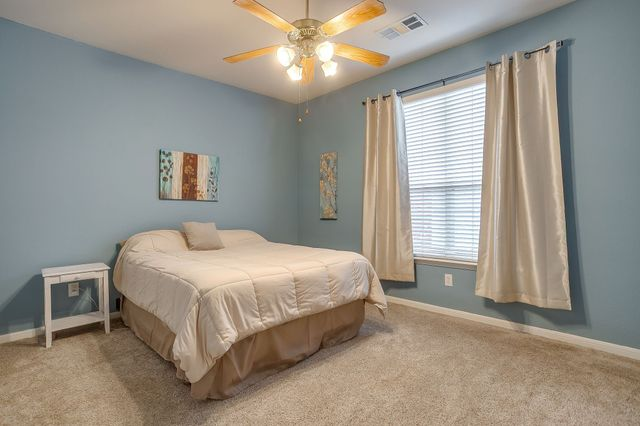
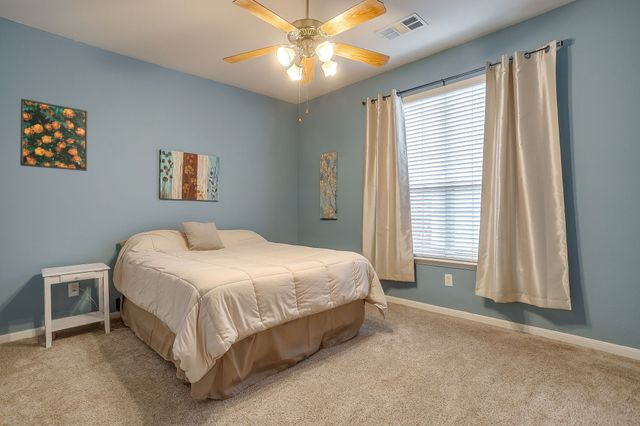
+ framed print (55, 136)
